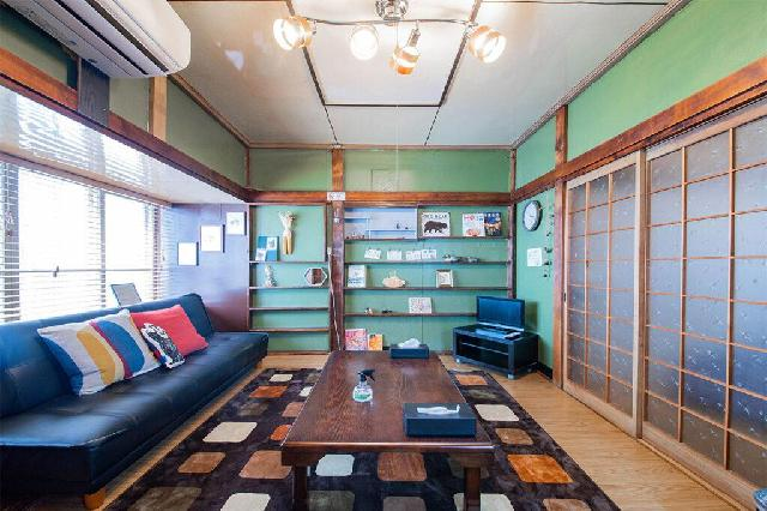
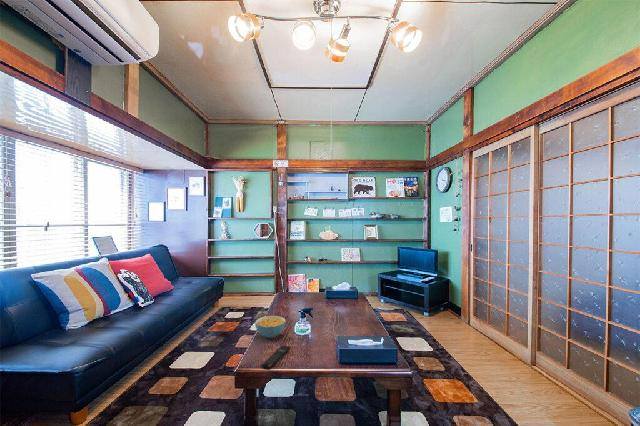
+ cereal bowl (270, 328)
+ remote control (276, 356)
